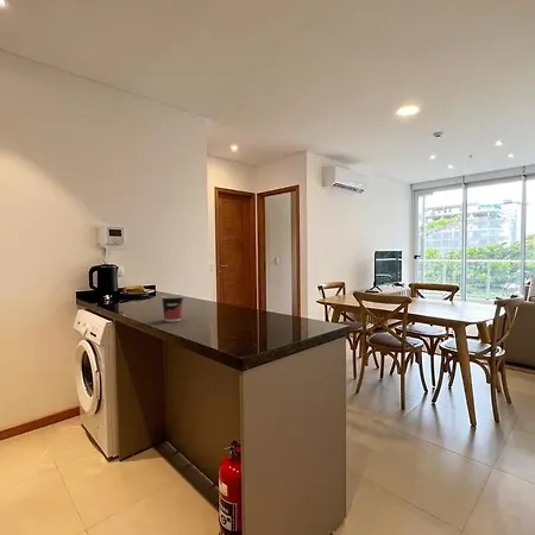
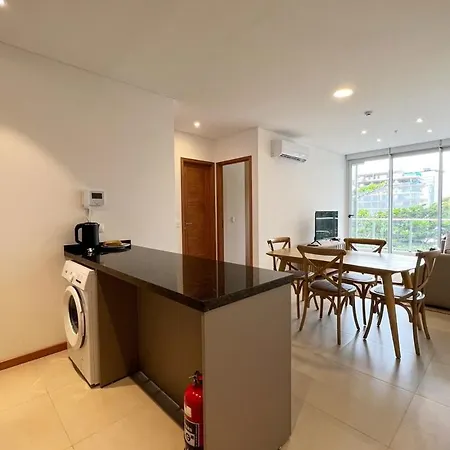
- cup (172, 308)
